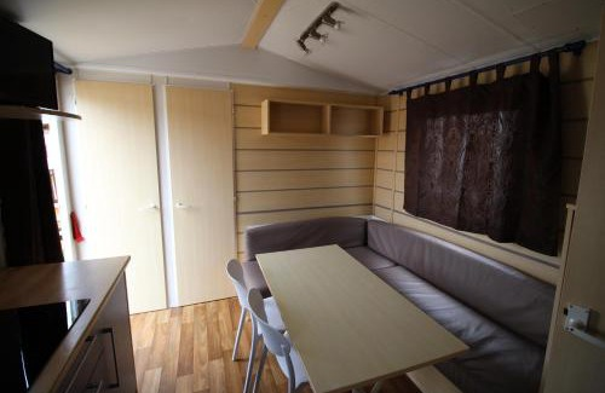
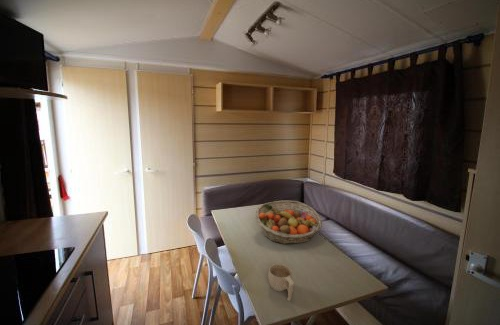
+ cup (281, 281)
+ fruit basket (288, 221)
